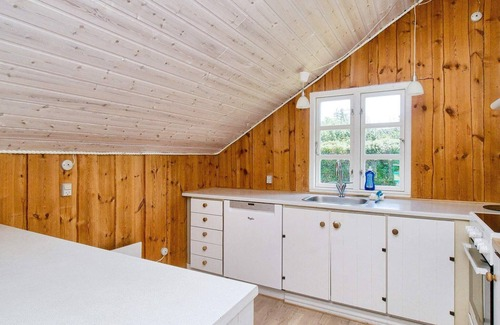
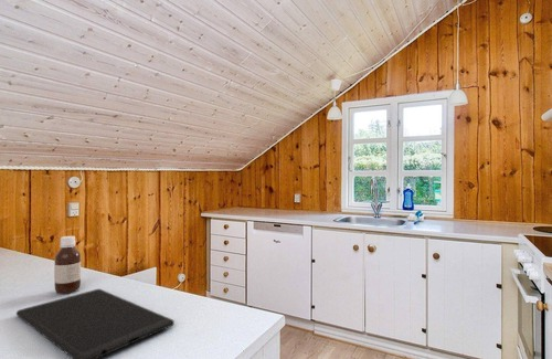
+ cutting board (93, 317)
+ bottle (67, 263)
